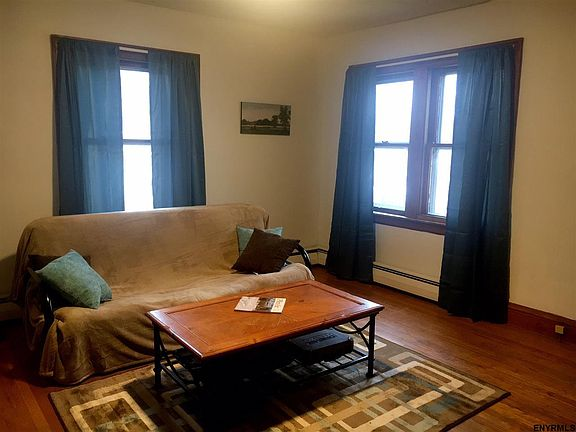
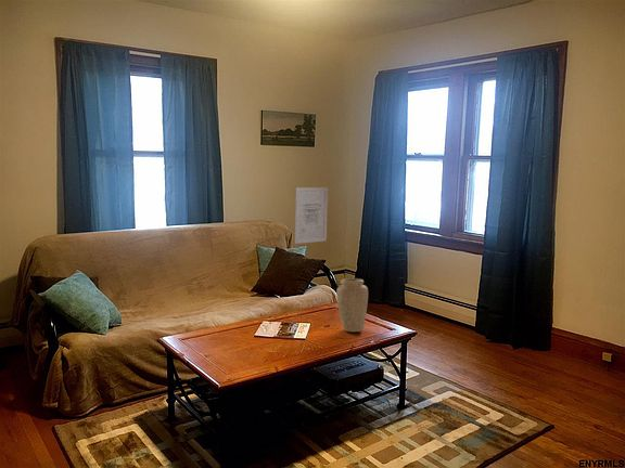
+ wall art (311, 214)
+ vase (352, 304)
